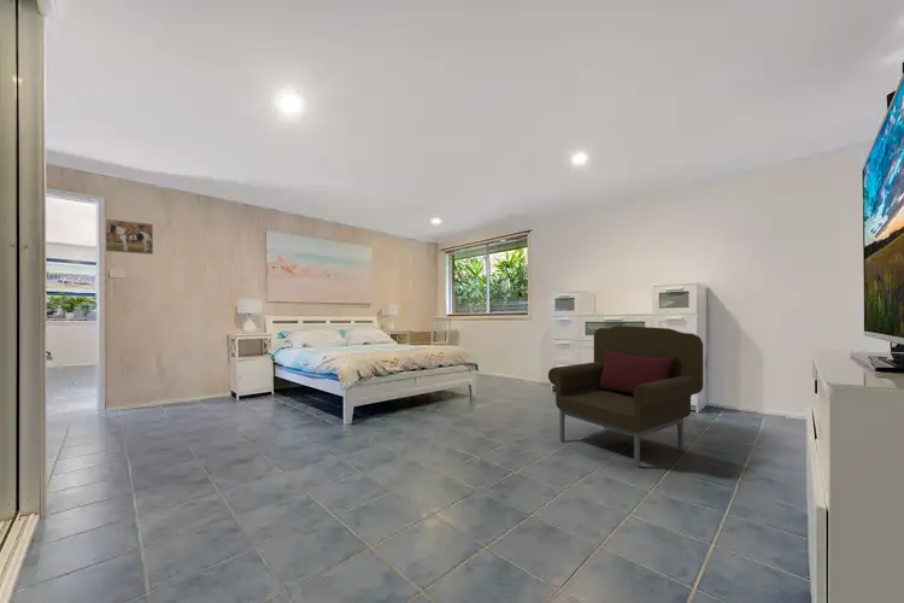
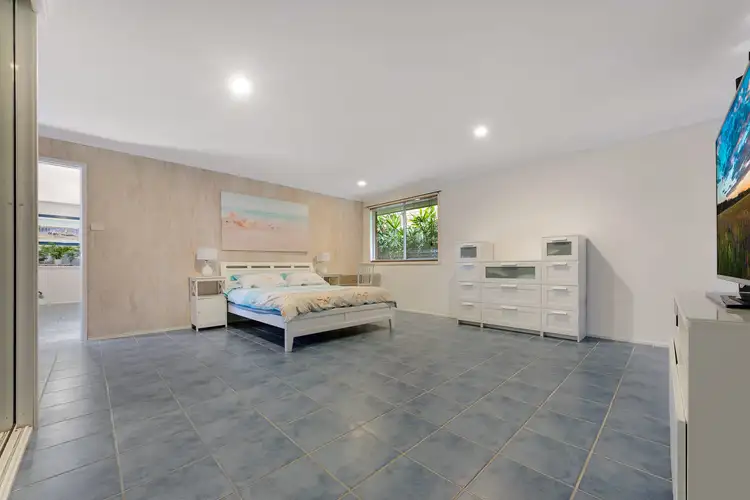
- armchair (620, 386)
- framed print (129, 236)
